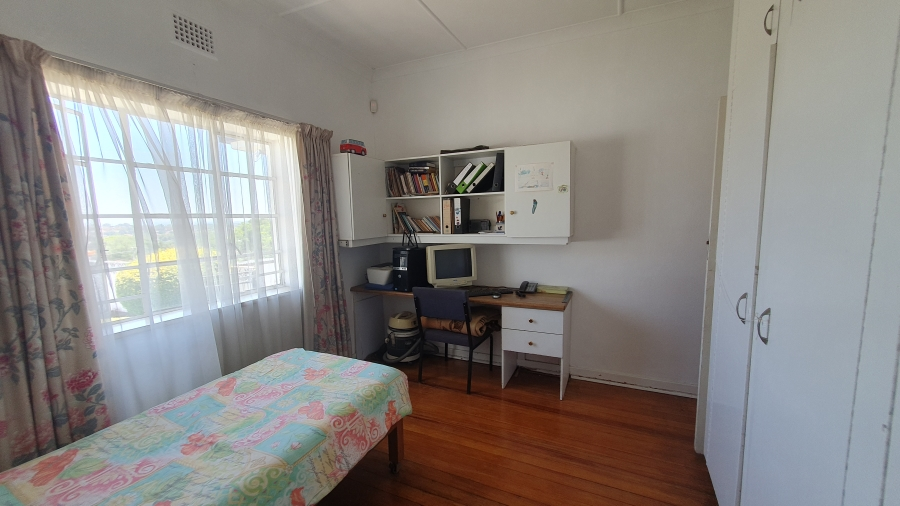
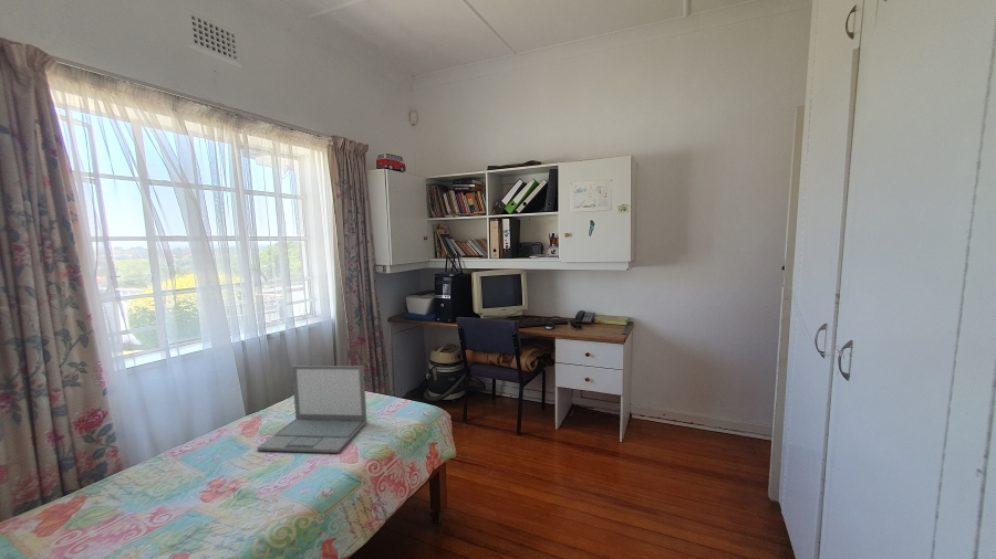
+ laptop (313, 405)
